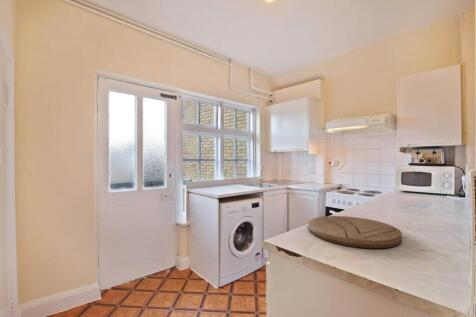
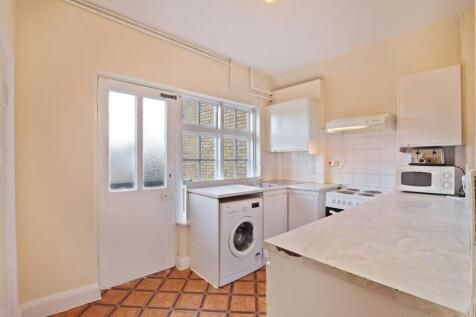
- cutting board (351, 229)
